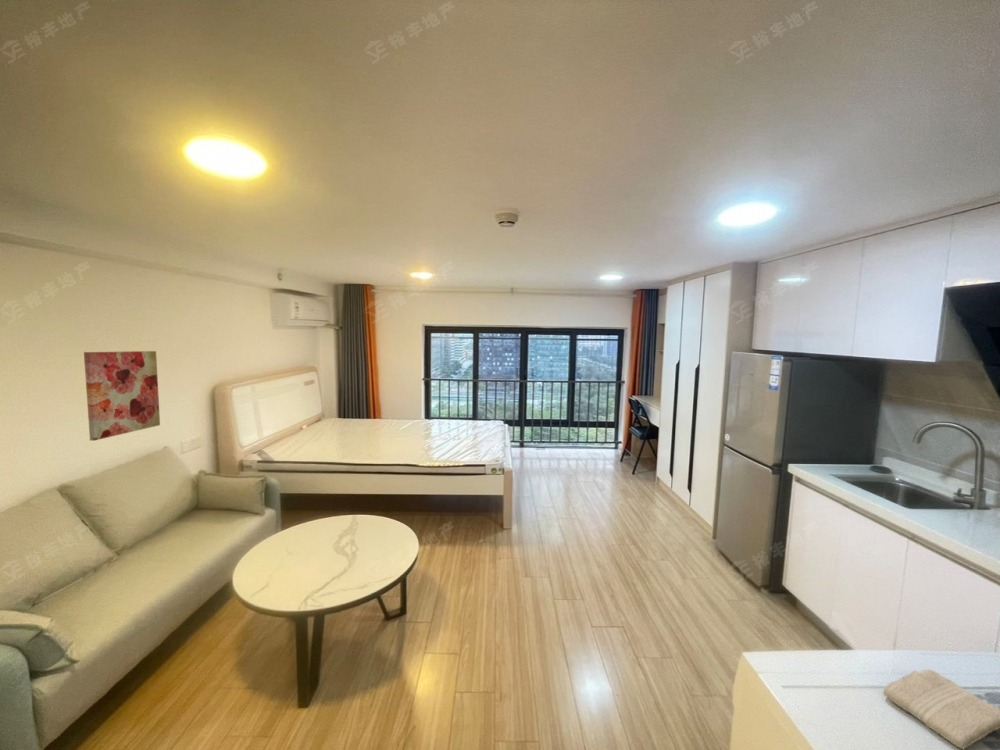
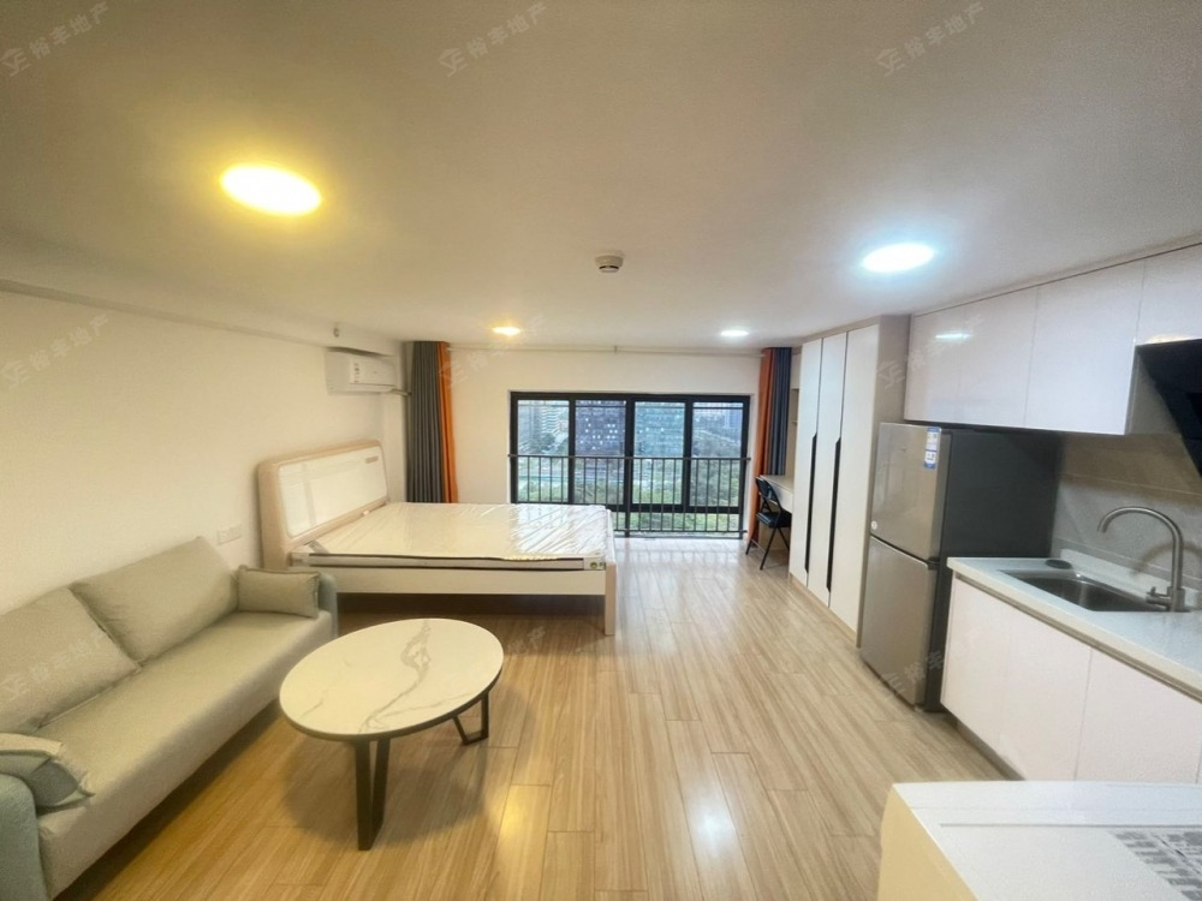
- wall art (125, 392)
- washcloth (944, 704)
